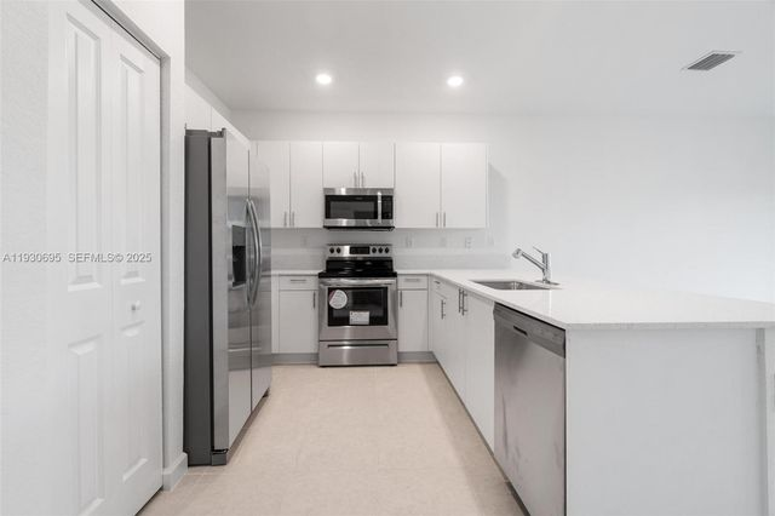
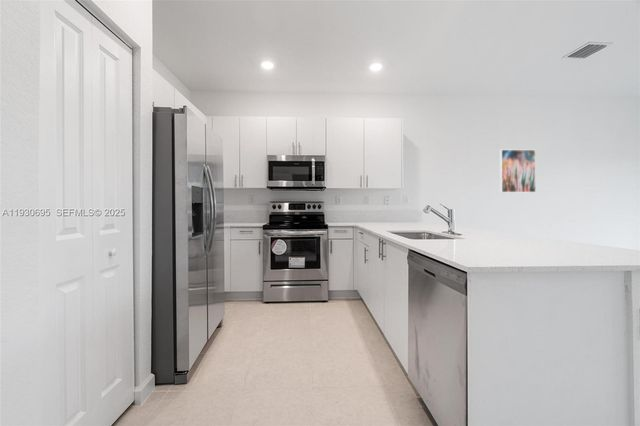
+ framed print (517, 171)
